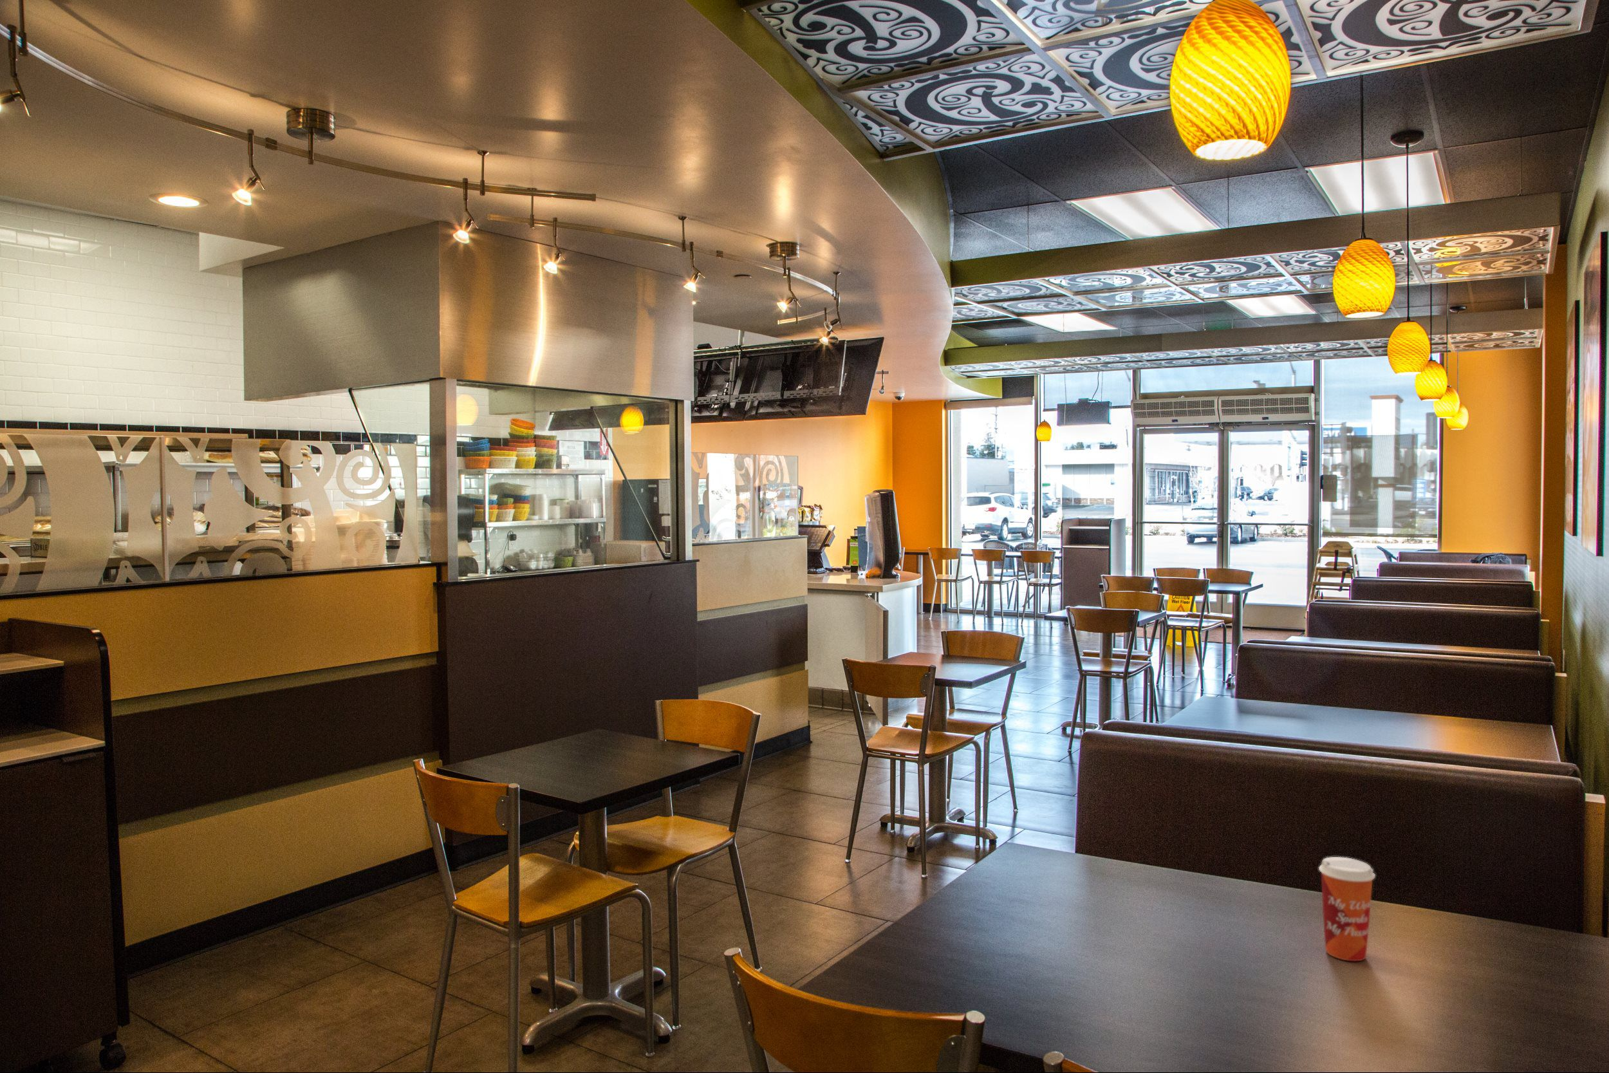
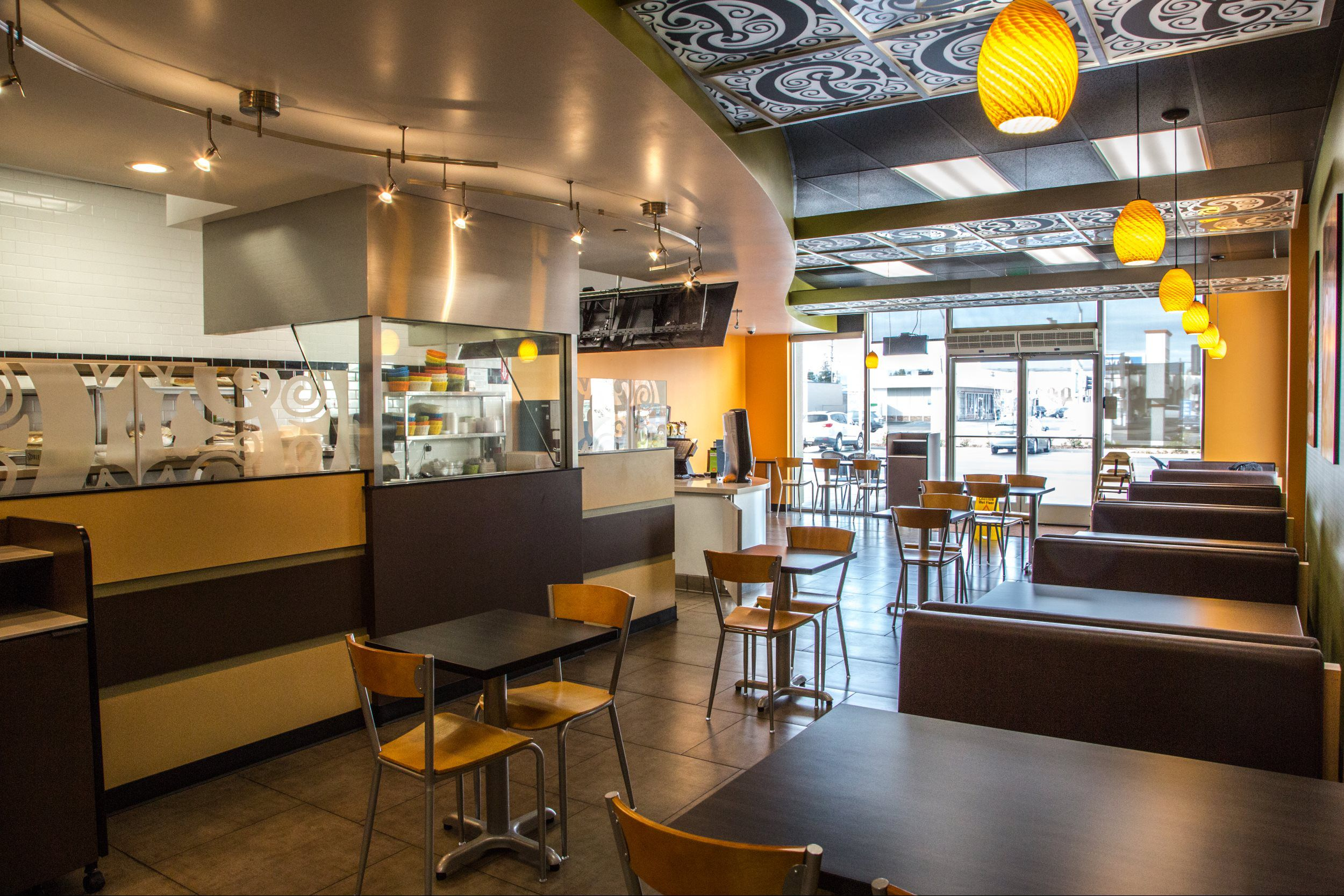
- paper cup (1347, 908)
